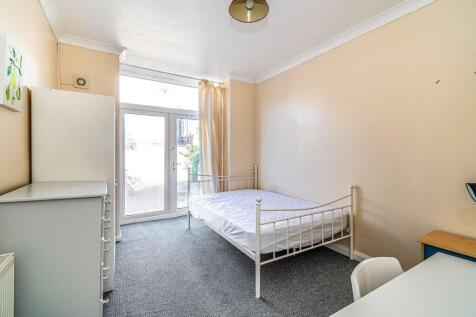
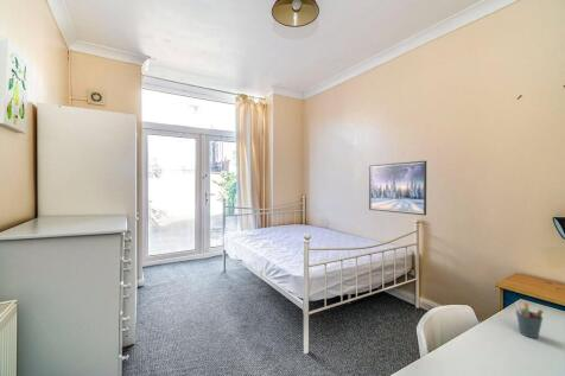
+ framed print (394, 187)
+ pen holder (528, 318)
